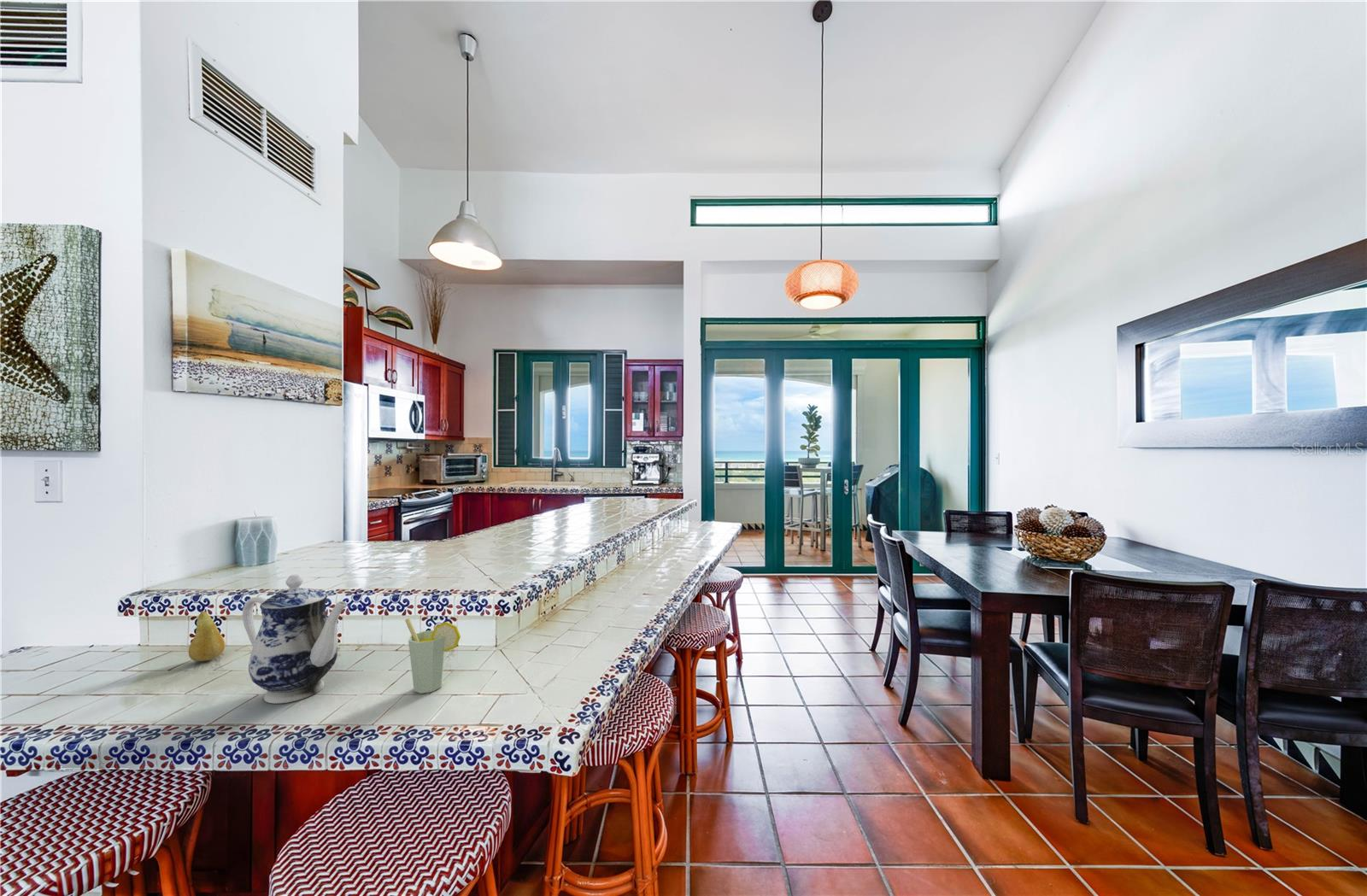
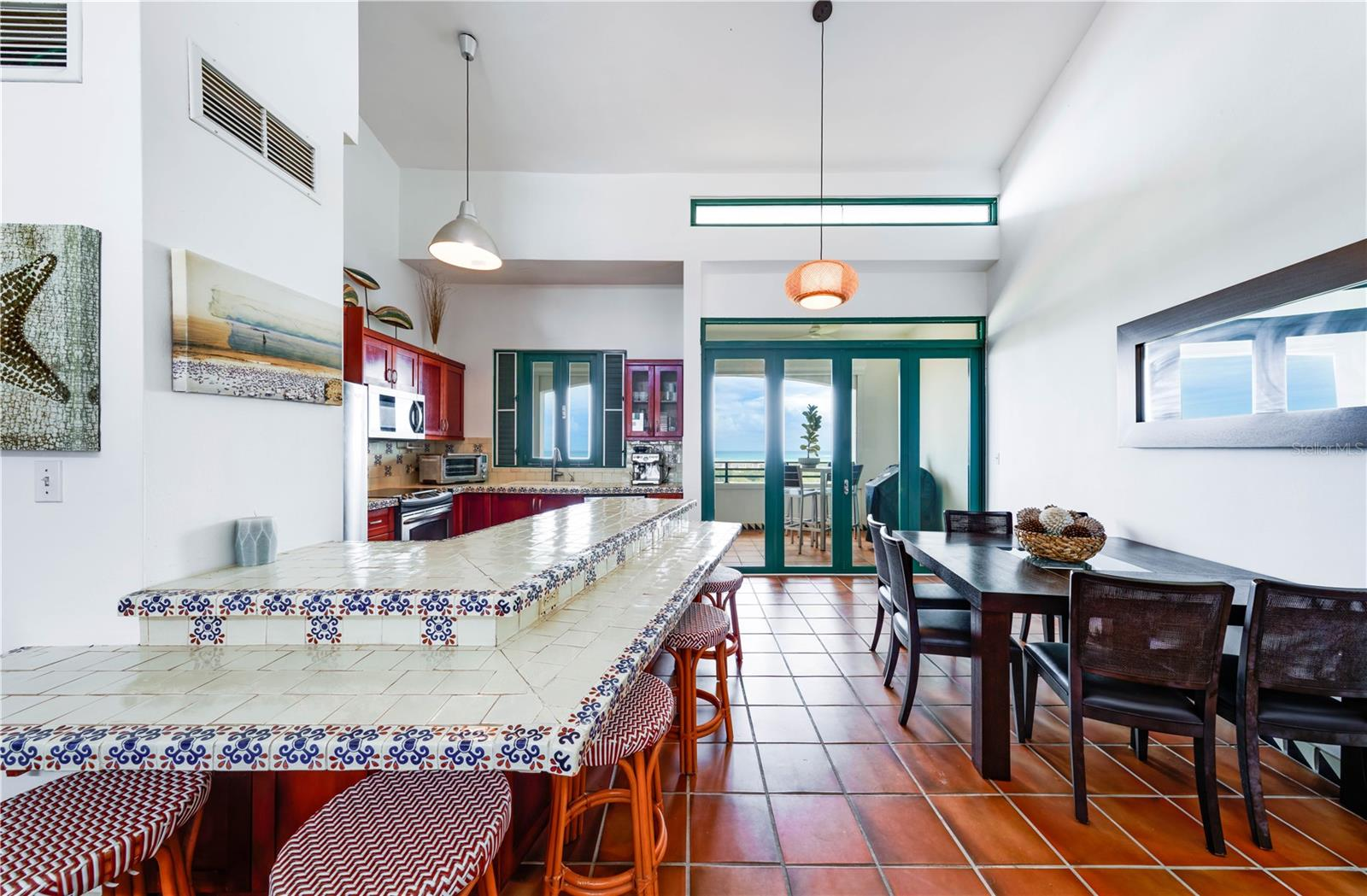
- teapot (295, 633)
- fruit (207, 635)
- cup (432, 653)
